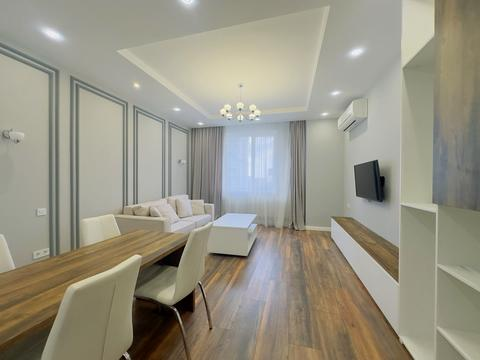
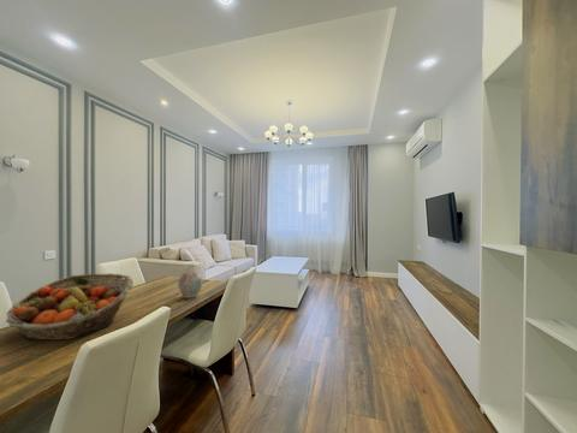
+ vase (190, 280)
+ fruit basket (76, 303)
